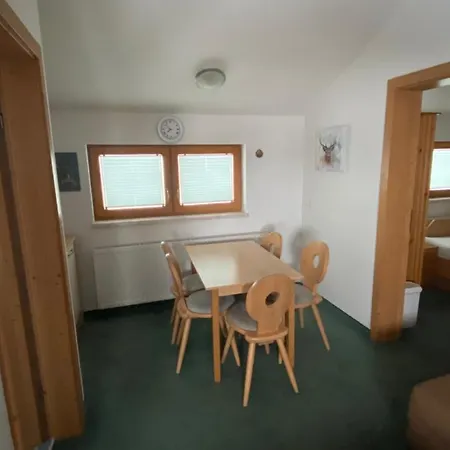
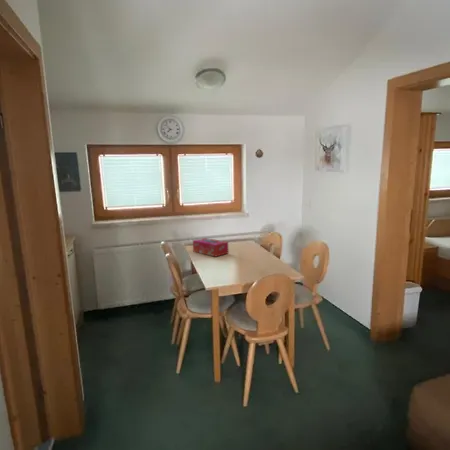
+ tissue box (210, 246)
